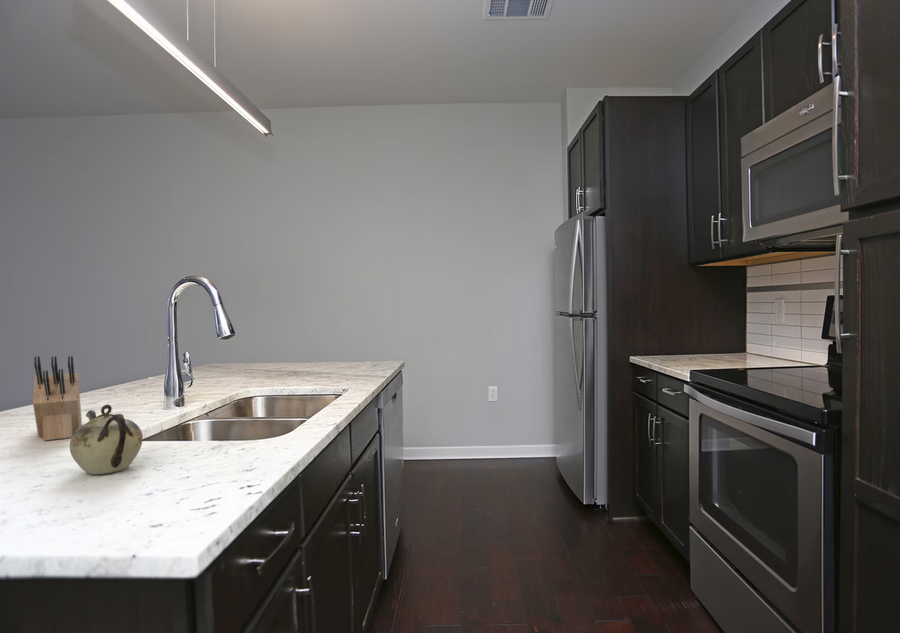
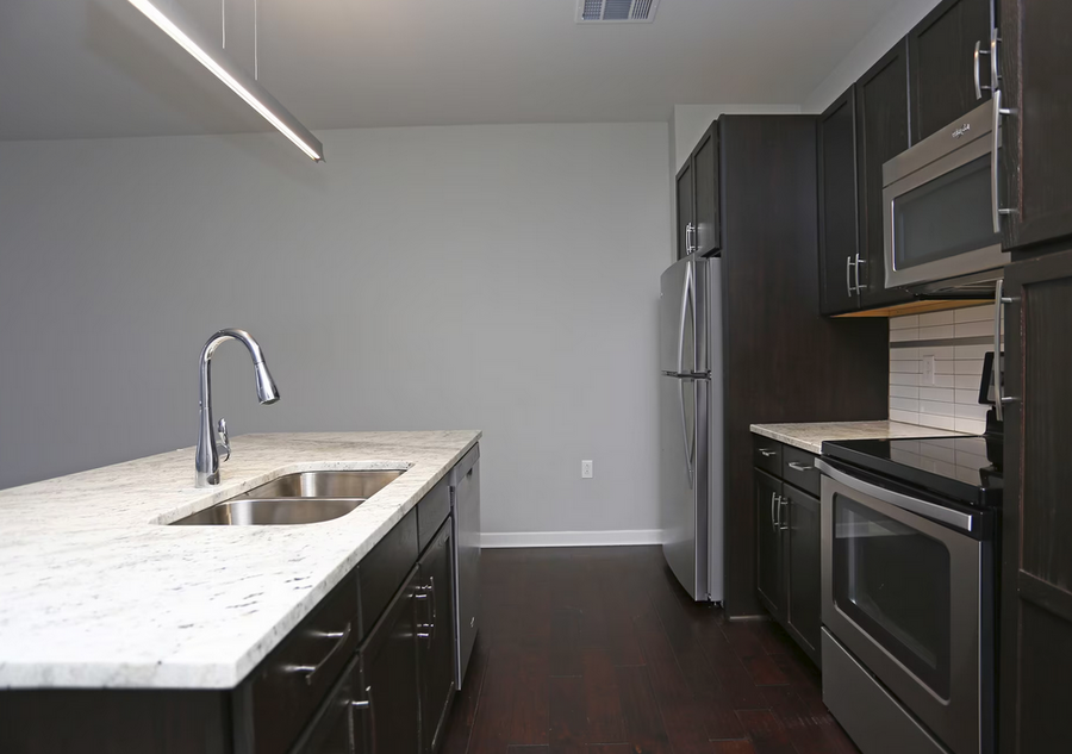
- teapot (105, 436)
- knife block (58, 393)
